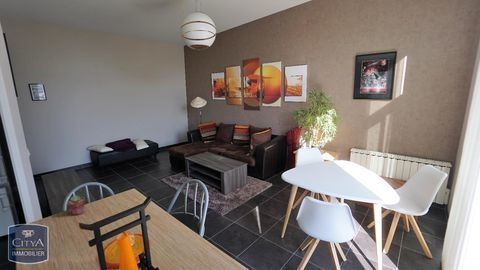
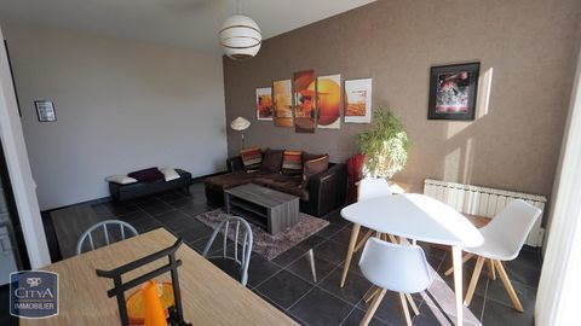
- potted succulent (76, 204)
